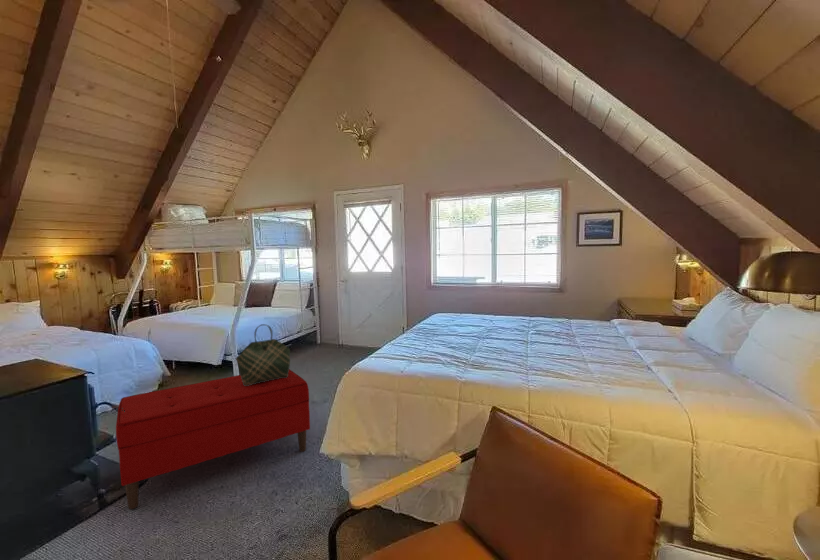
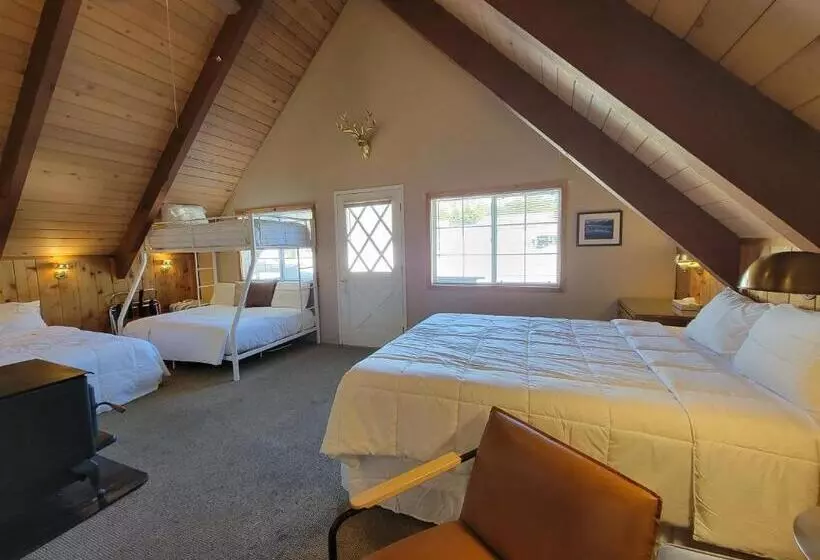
- bench (220, 425)
- tote bag (263, 352)
